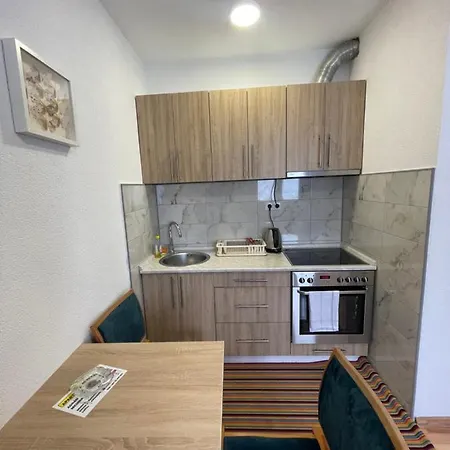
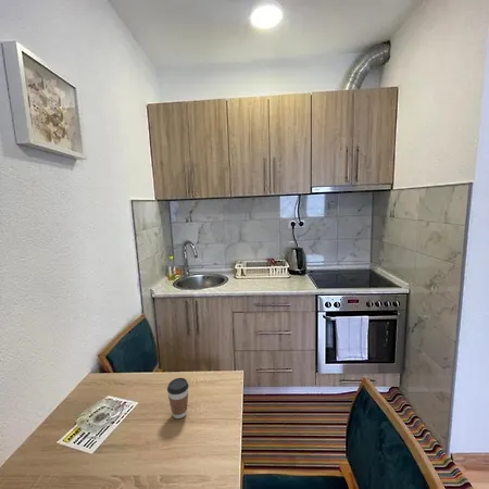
+ coffee cup (178, 398)
